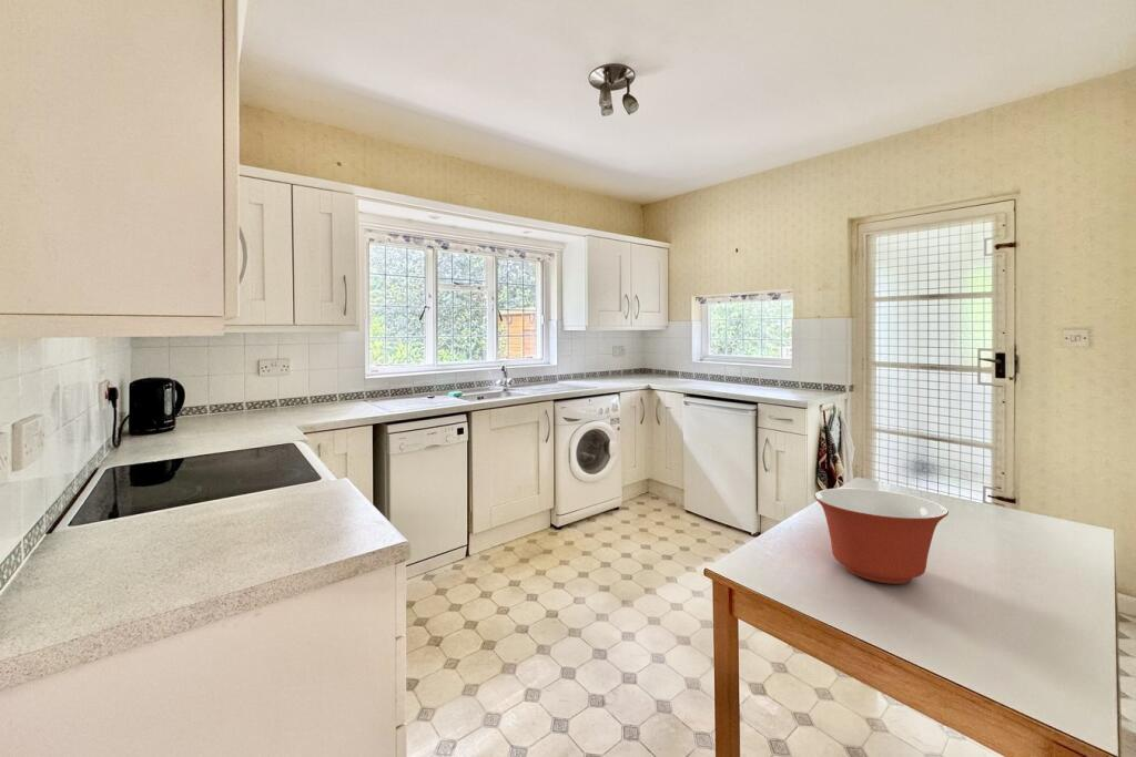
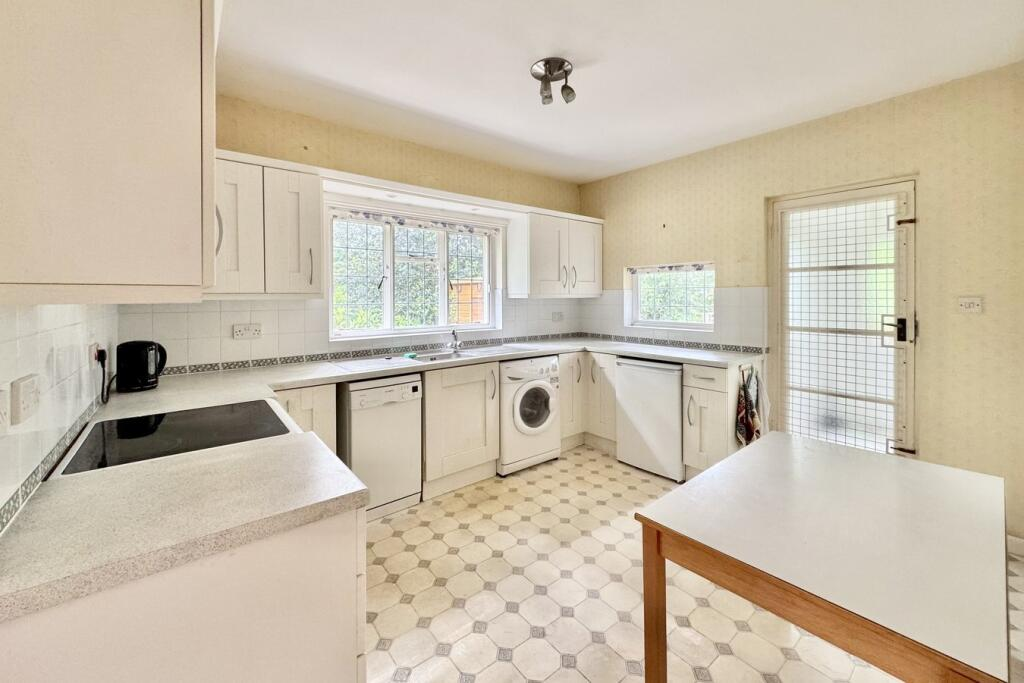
- mixing bowl (876, 536)
